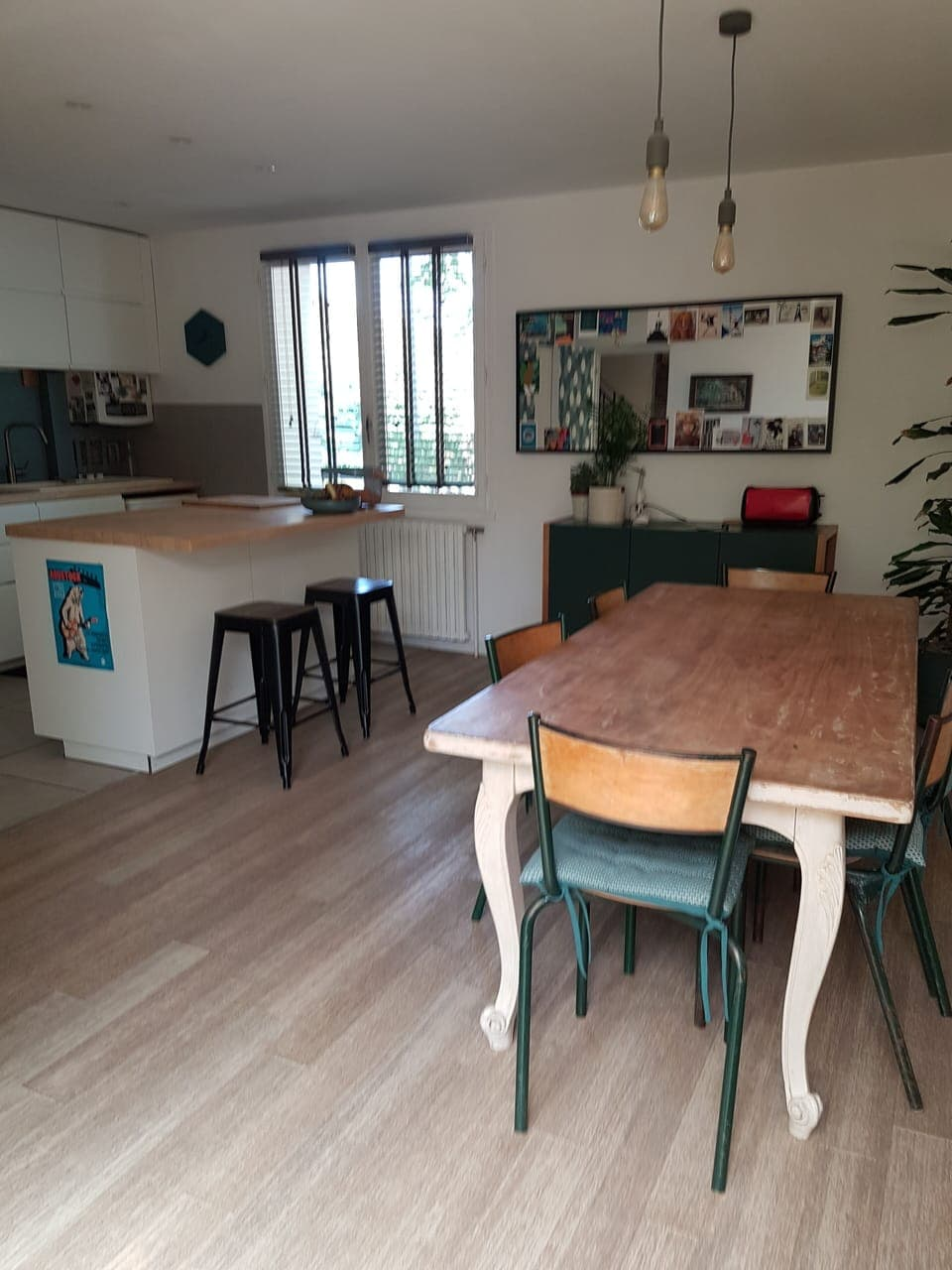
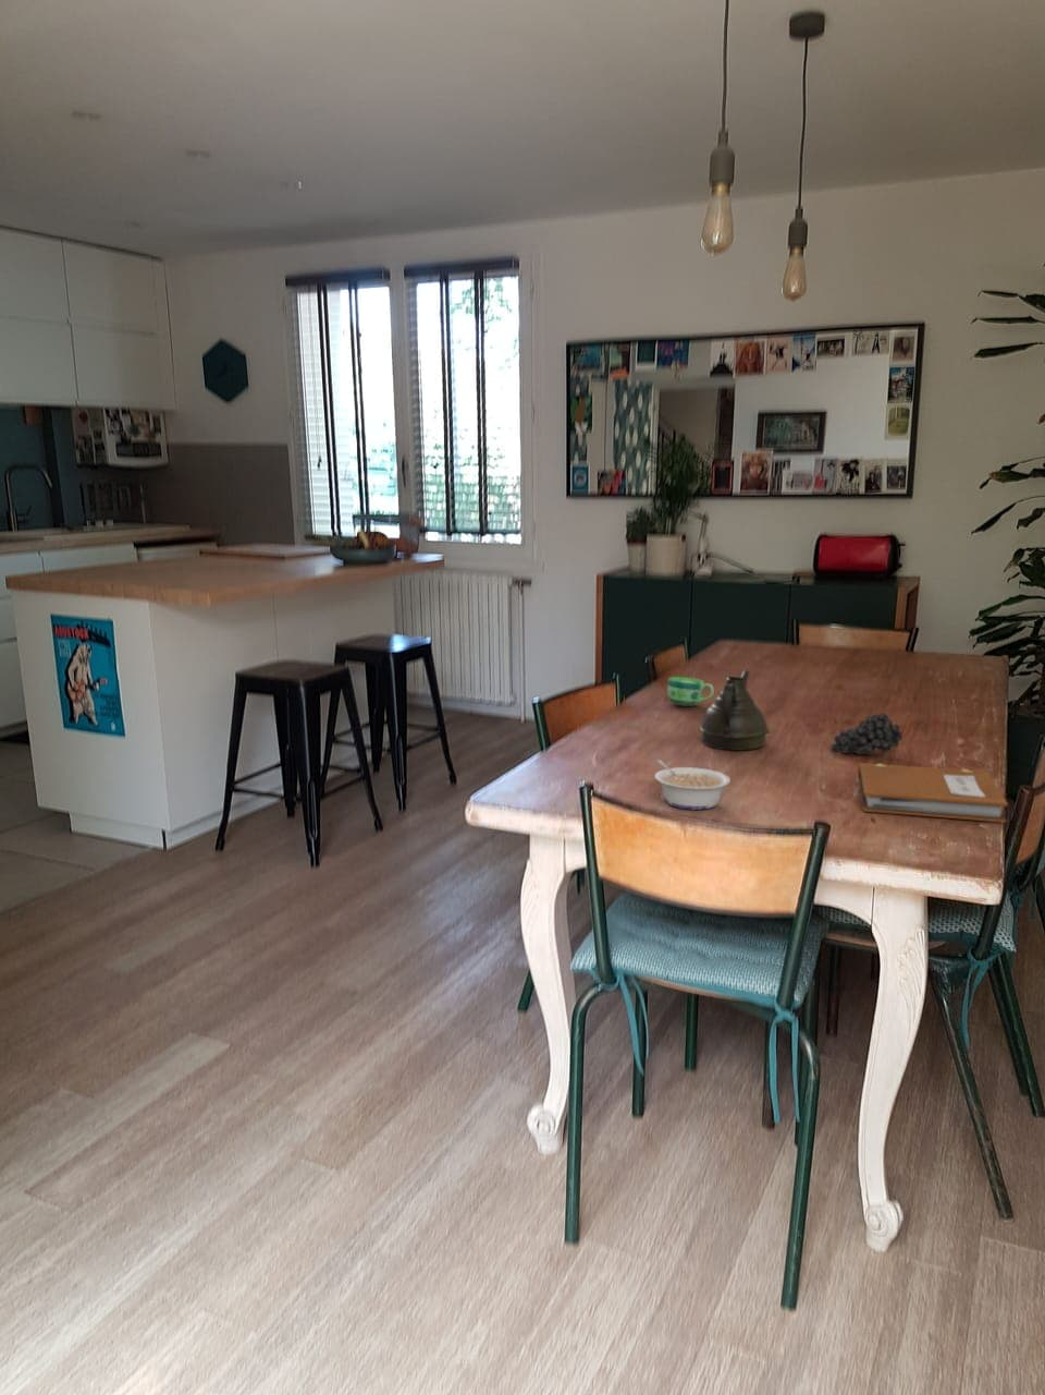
+ notebook (931, 789)
+ teapot (737, 707)
+ cup (690, 691)
+ legume (688, 786)
+ fruit (866, 732)
